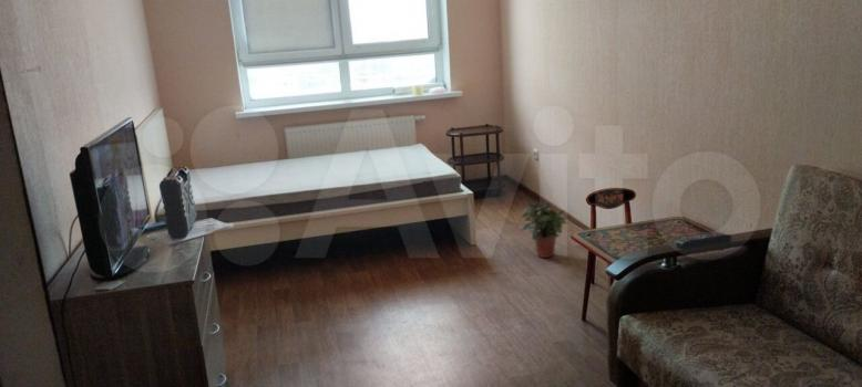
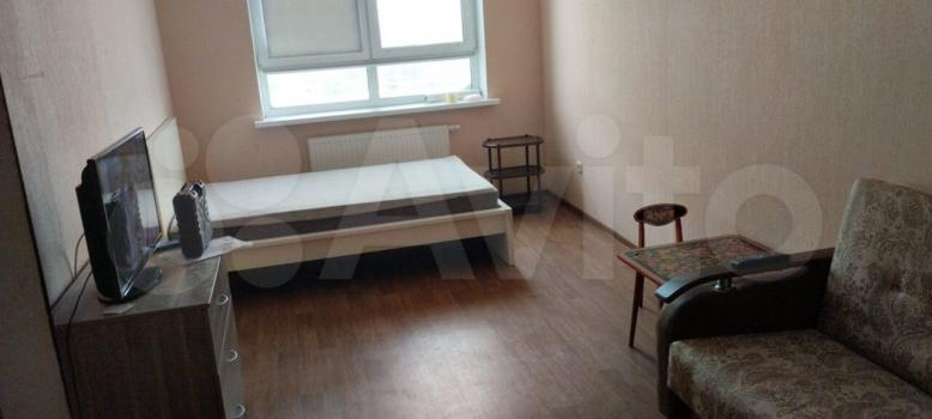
- potted plant (544, 229)
